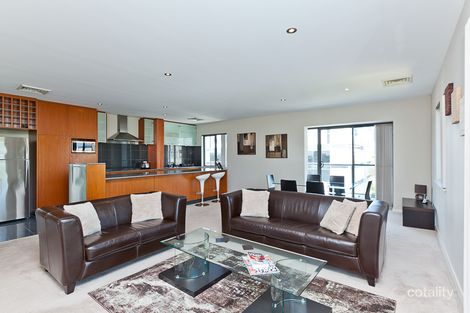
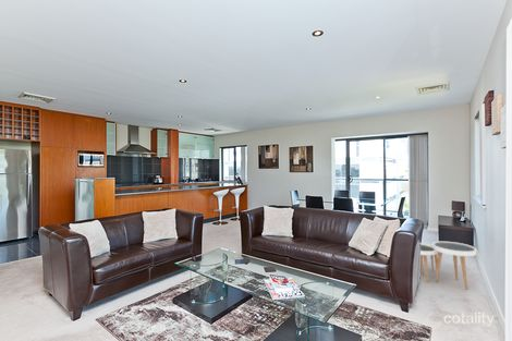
+ side table (436, 261)
